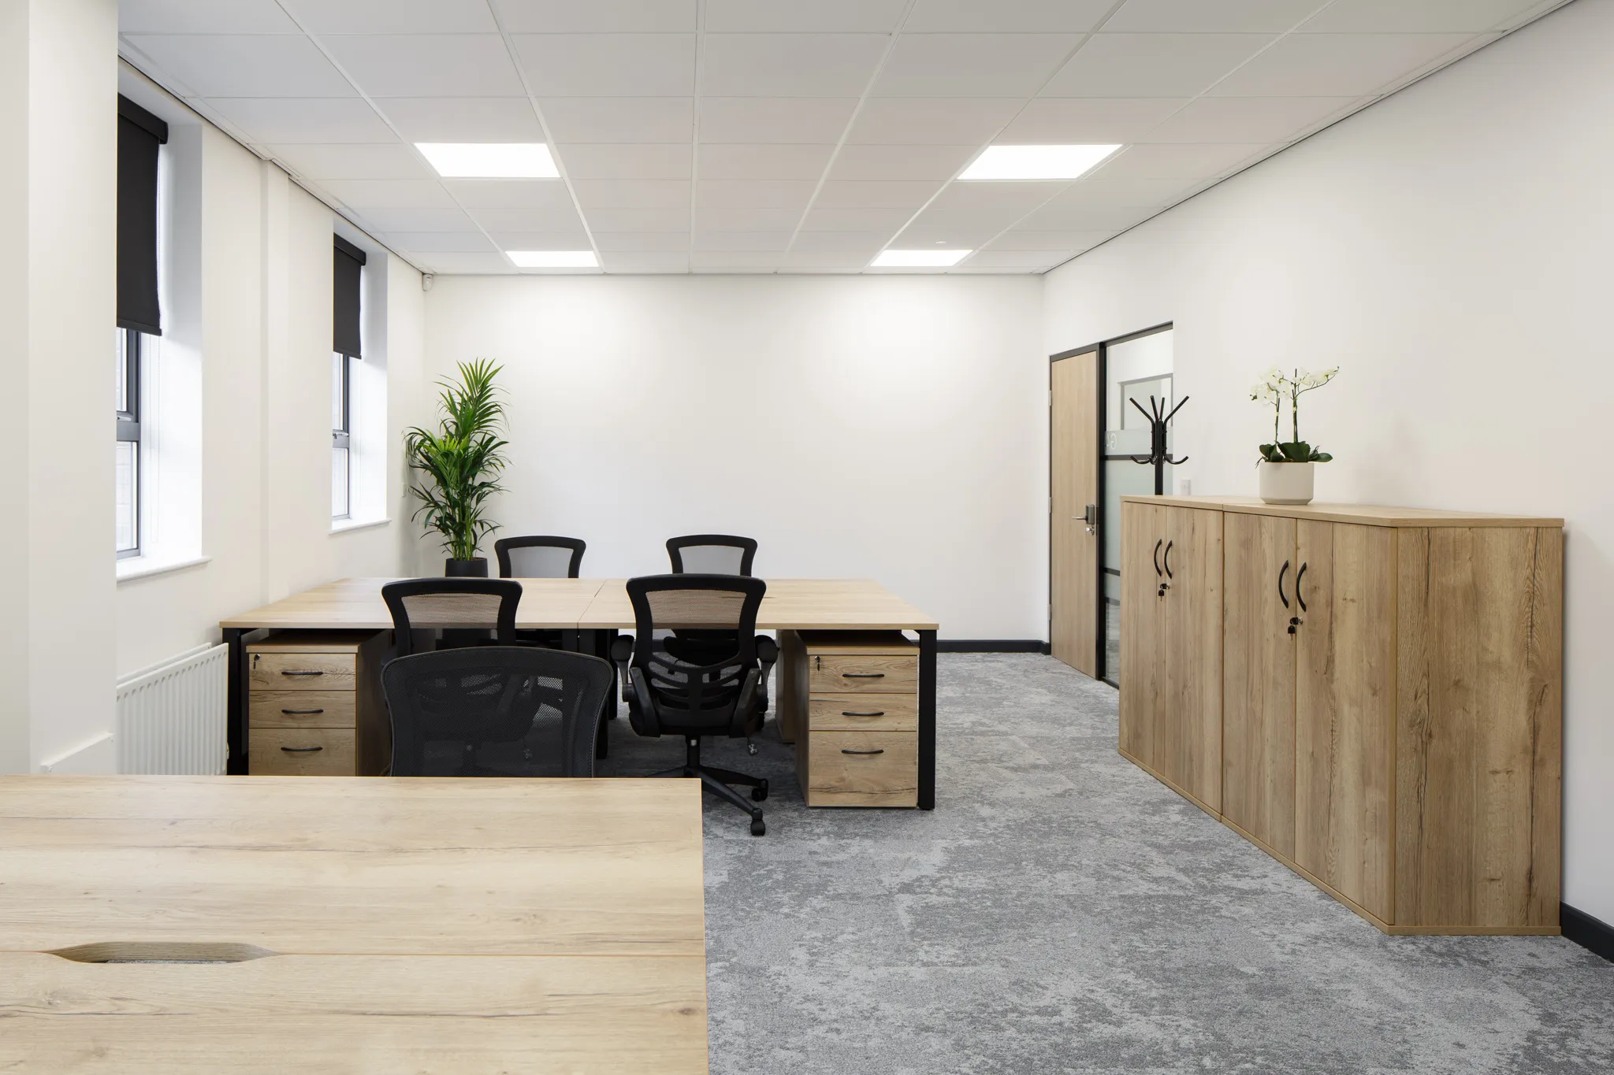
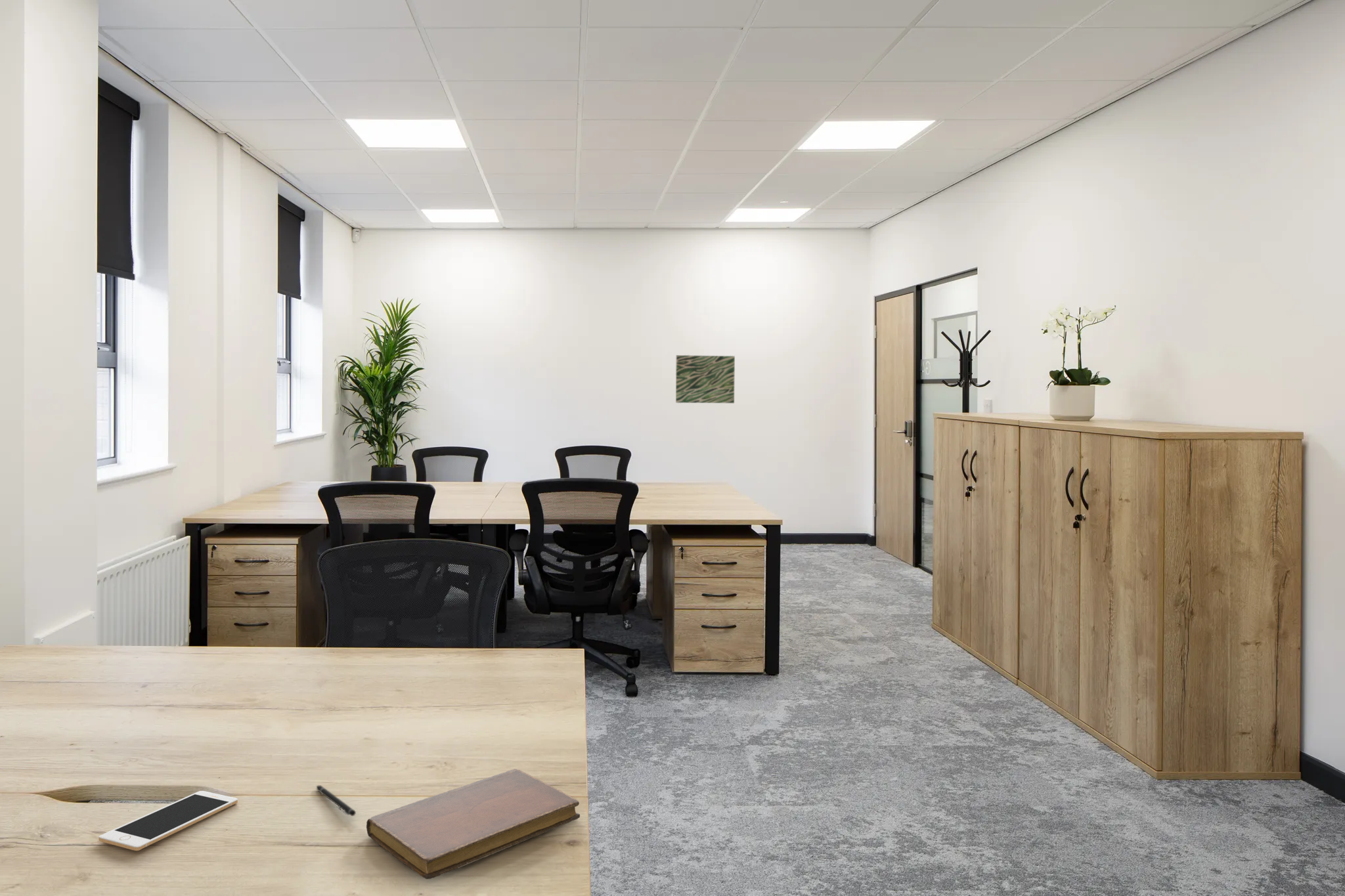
+ cell phone (171, 819)
+ notebook (475, 817)
+ pen (334, 799)
+ wall art (705, 379)
